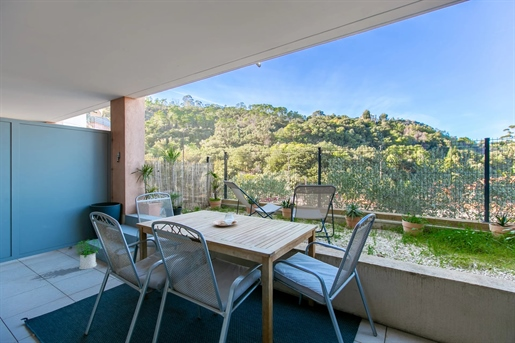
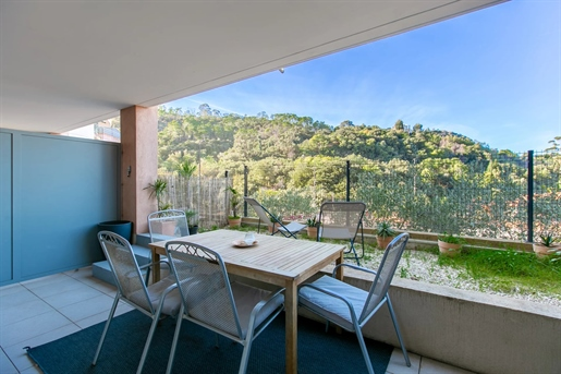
- potted plant (87, 252)
